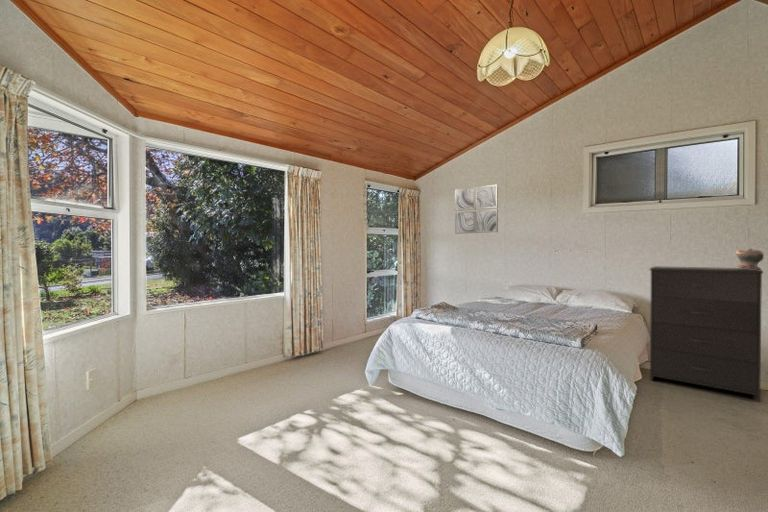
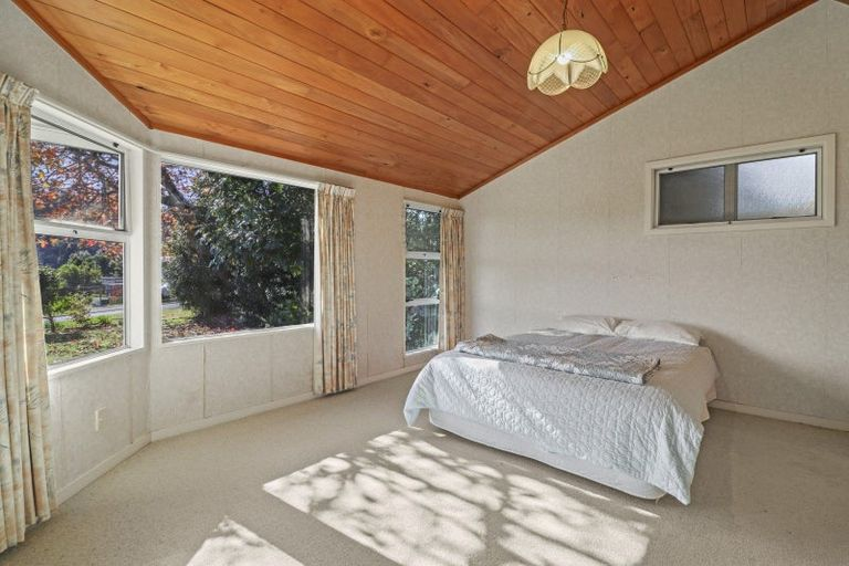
- dresser (701, 326)
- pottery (747, 259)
- wall art (475, 209)
